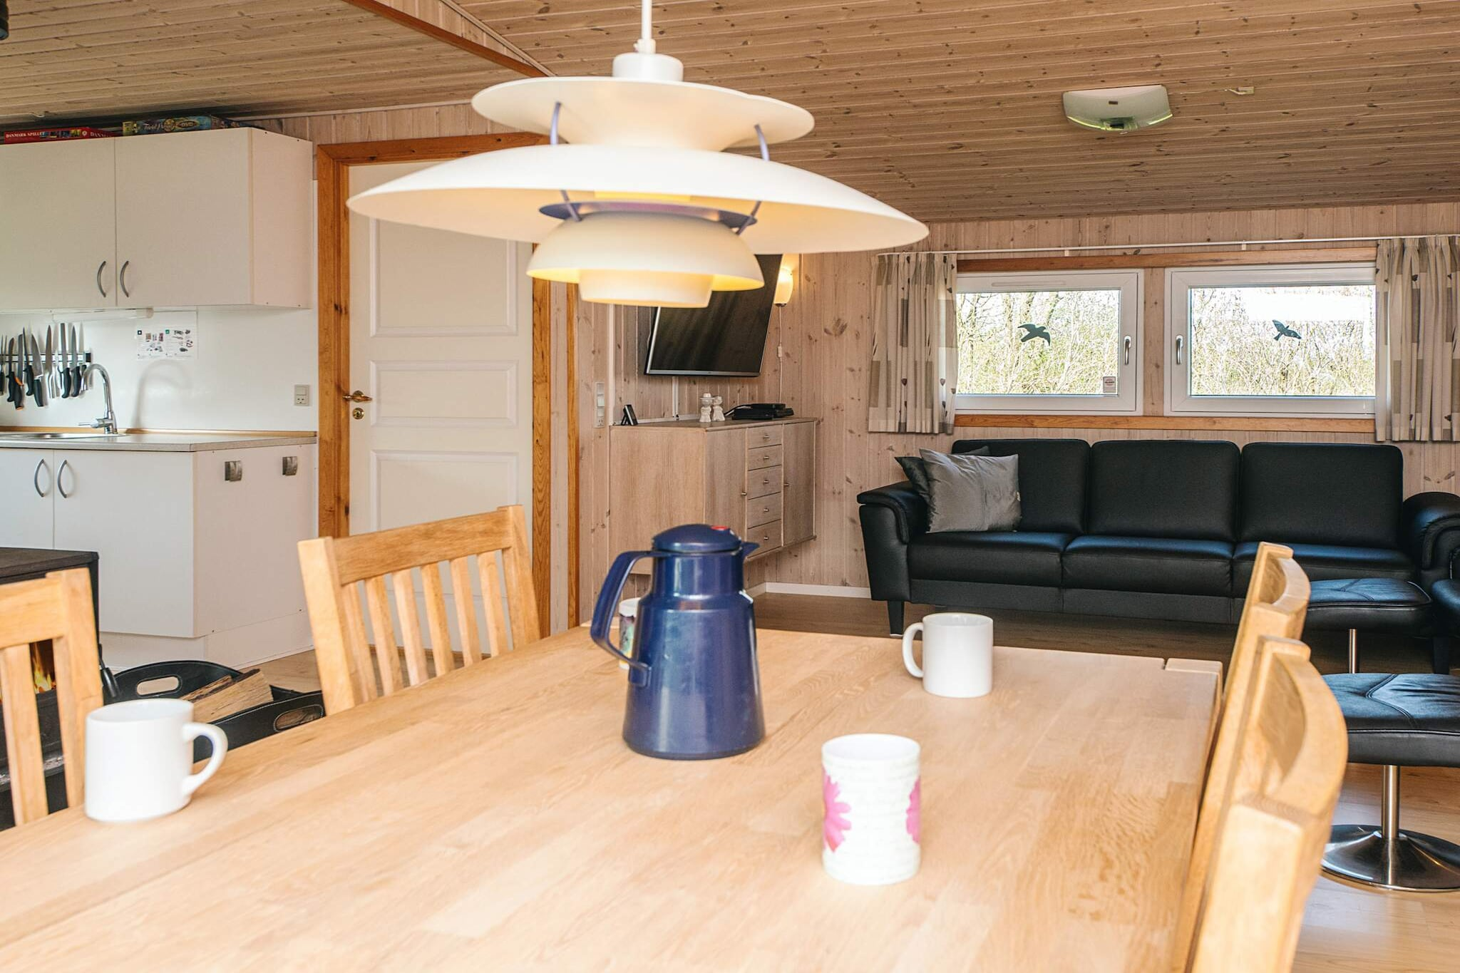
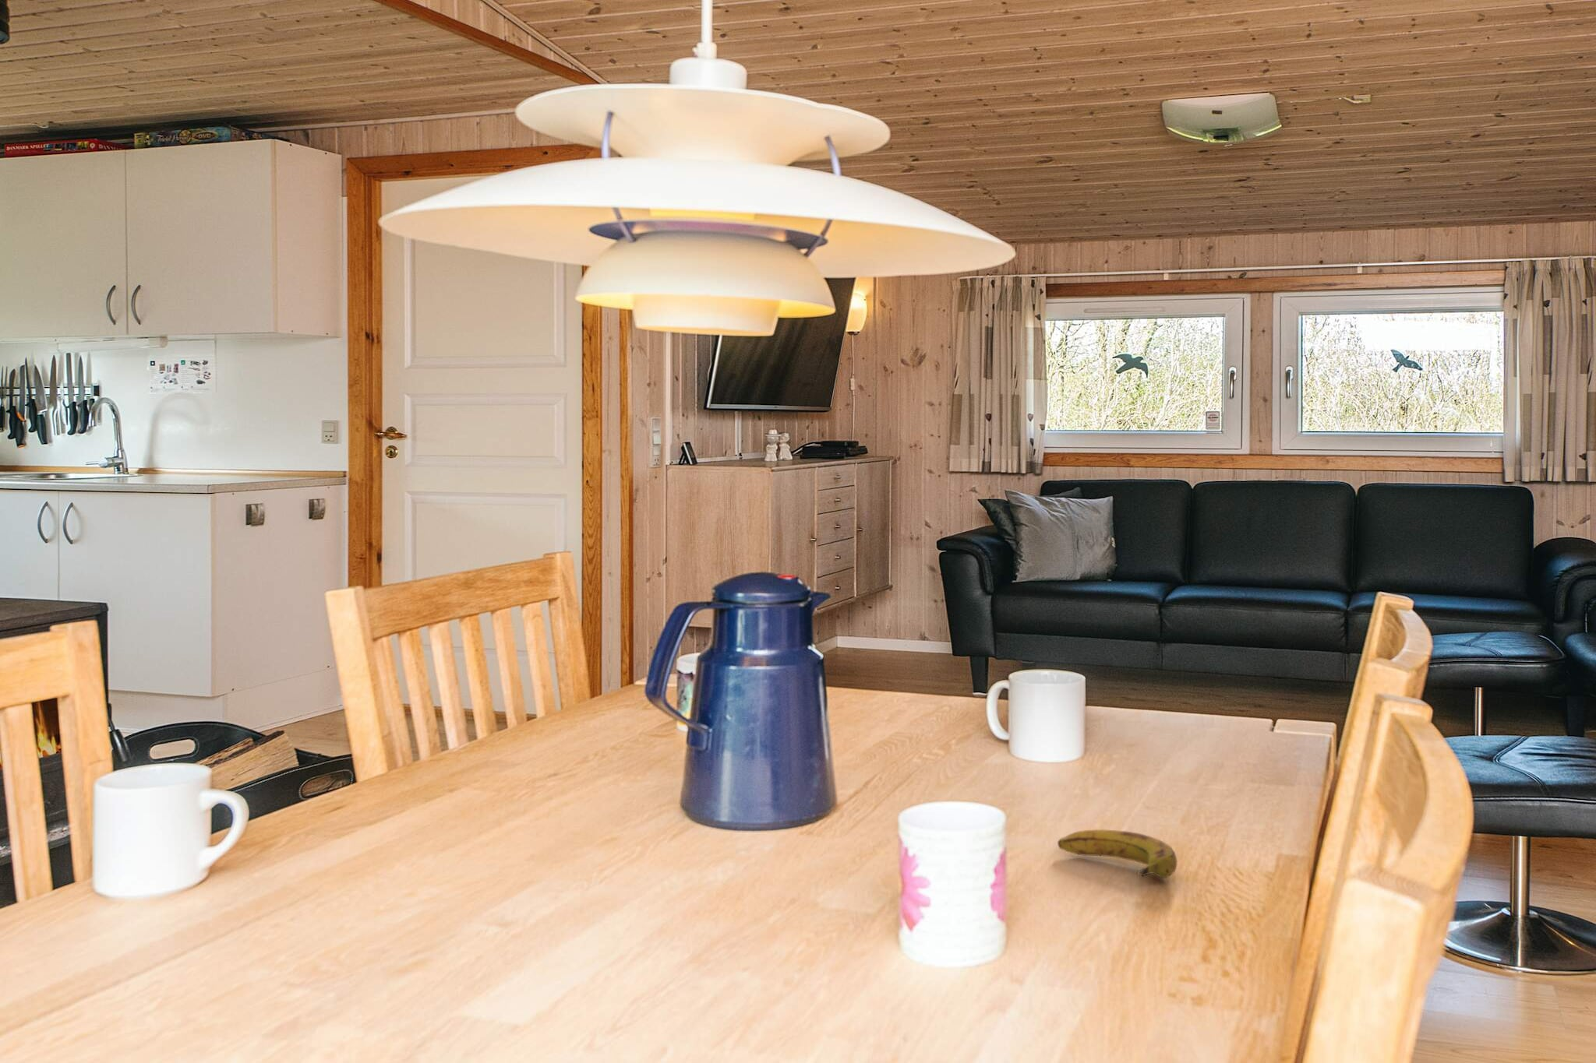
+ banana (1115, 851)
